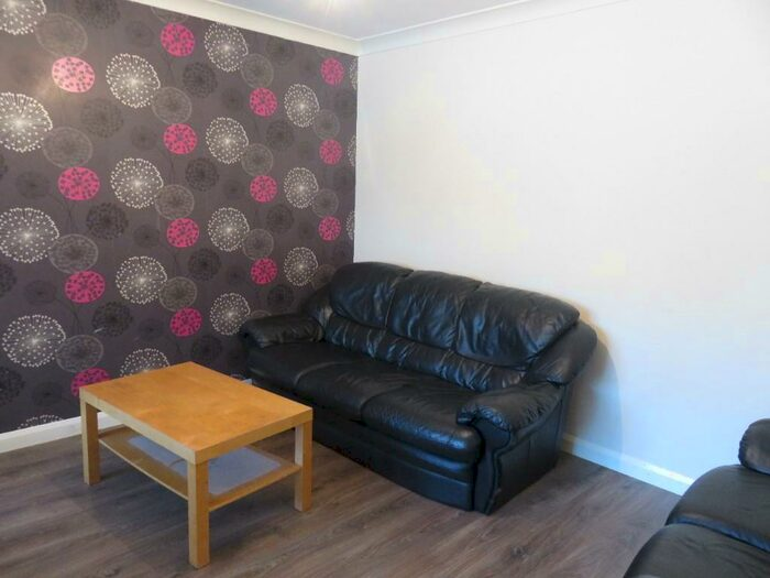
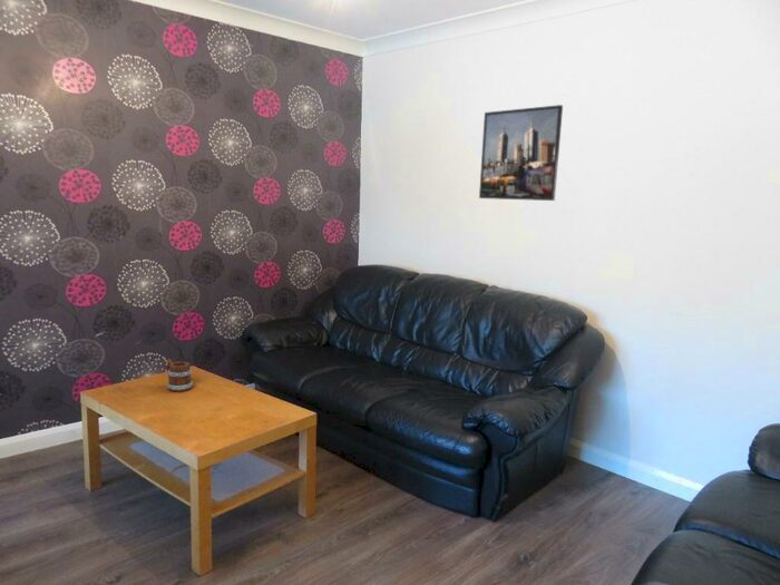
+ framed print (518, 154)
+ mug (177, 374)
